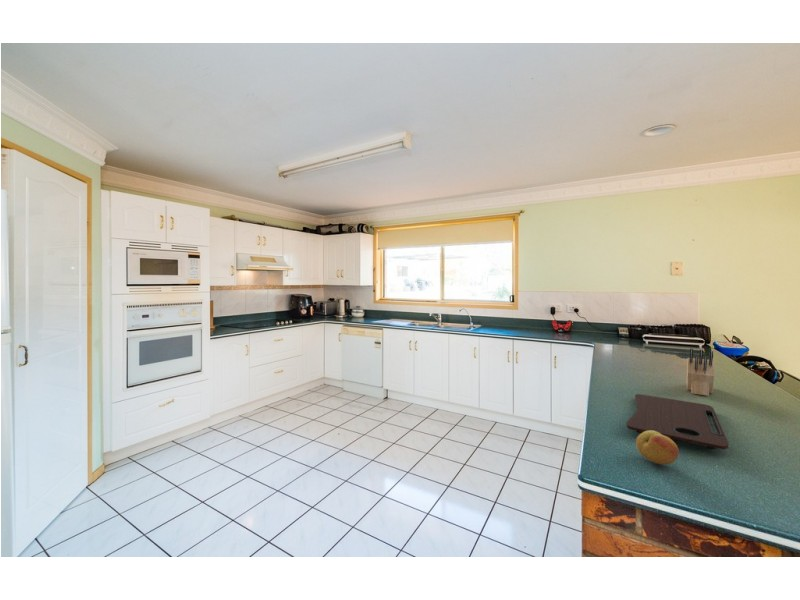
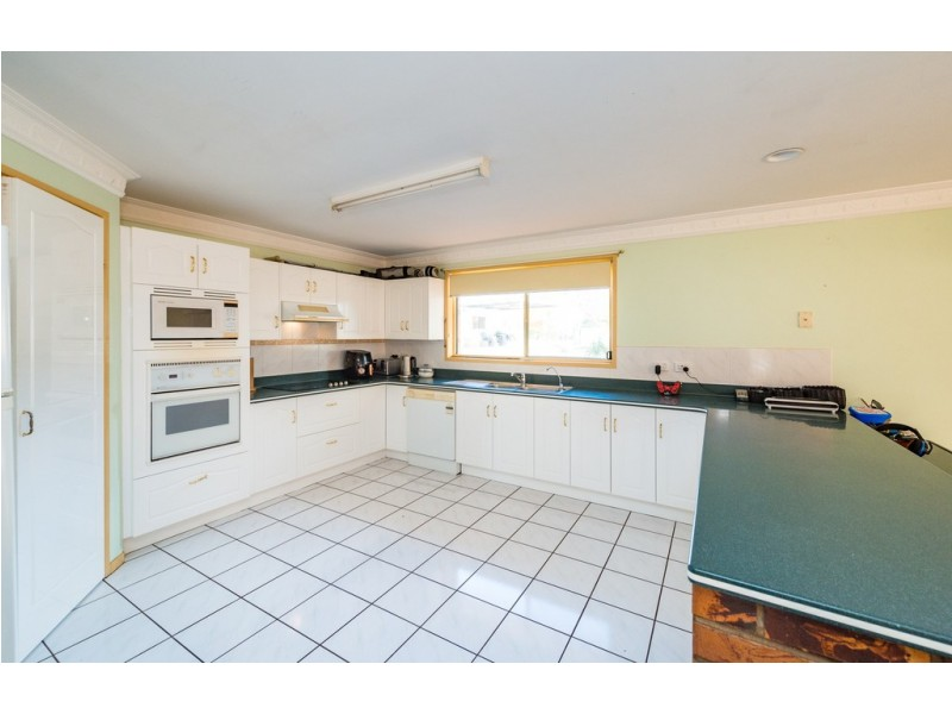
- knife block (699, 369)
- cutting board (672, 417)
- fruit (656, 447)
